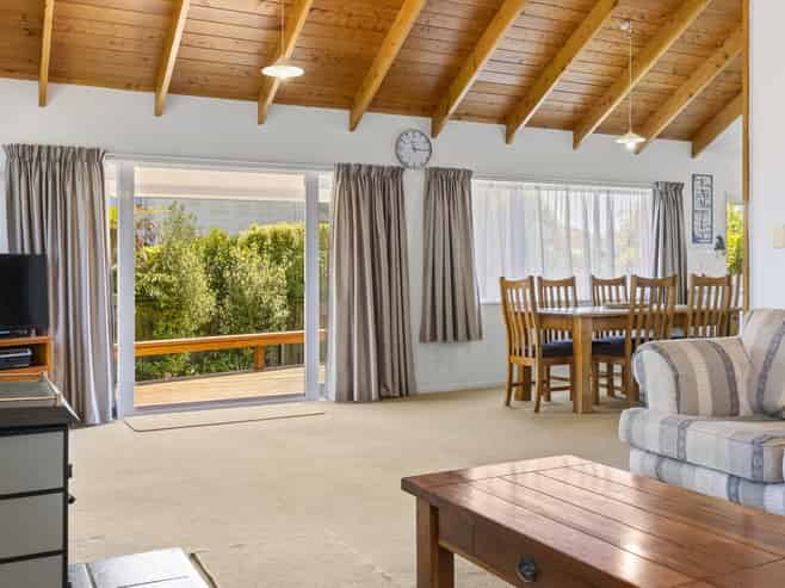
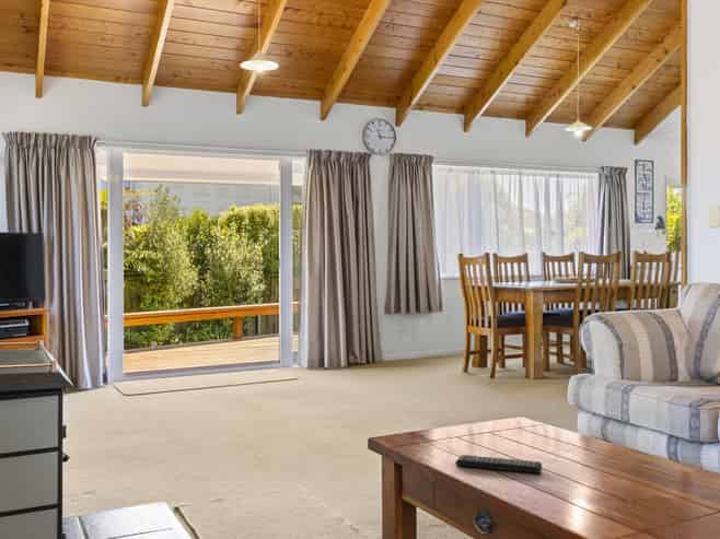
+ remote control (498, 464)
